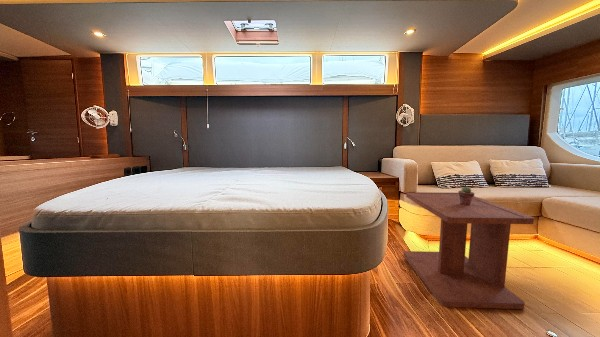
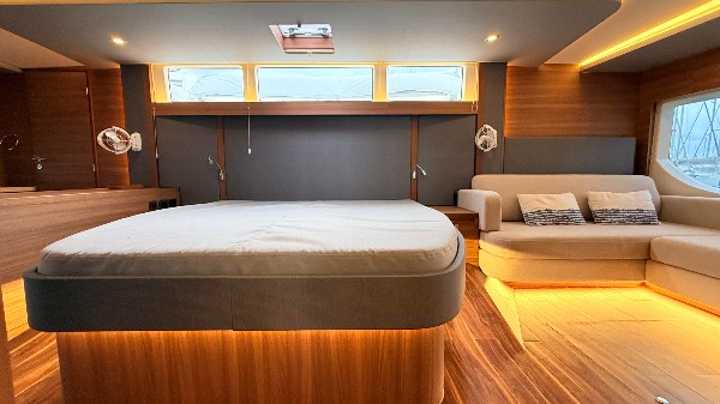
- potted succulent (466, 194)
- side table (455, 241)
